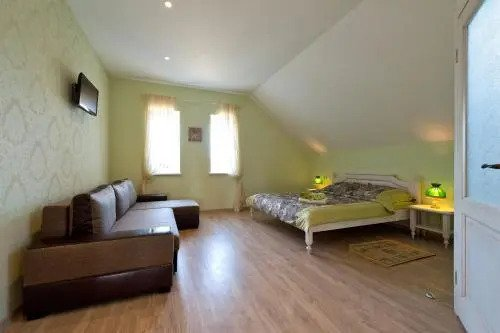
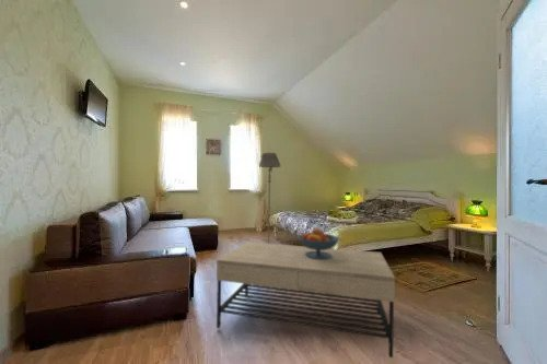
+ coffee table (303, 287)
+ floor lamp (269, 201)
+ fruit bowl (317, 243)
